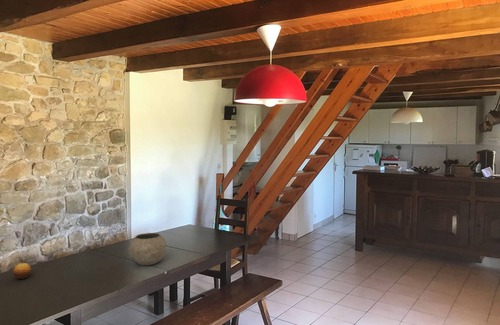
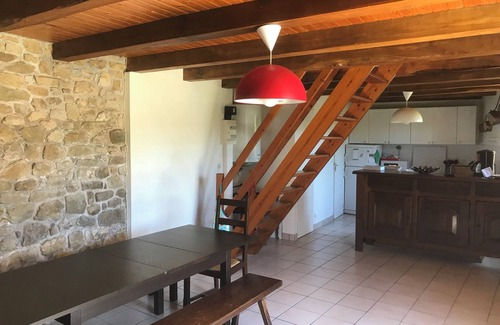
- fruit (22, 270)
- bowl (148, 248)
